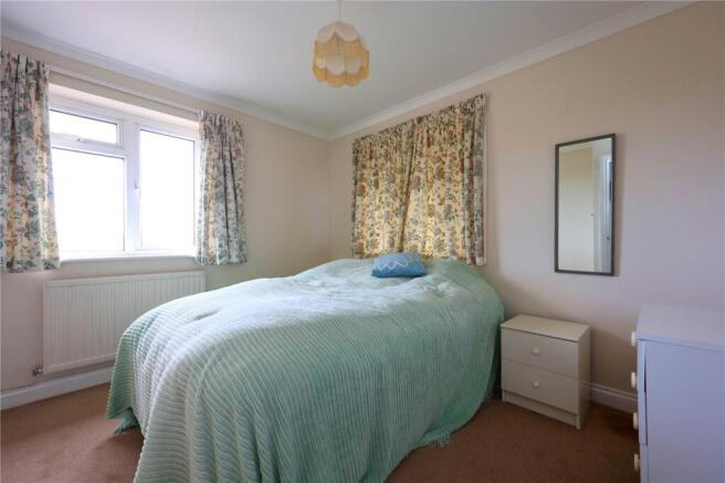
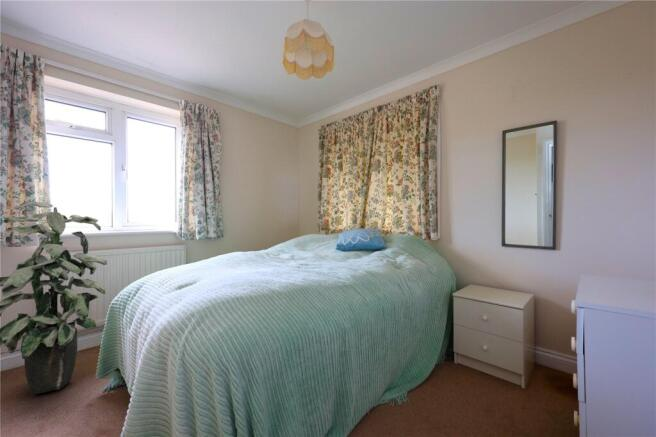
+ indoor plant (47, 293)
